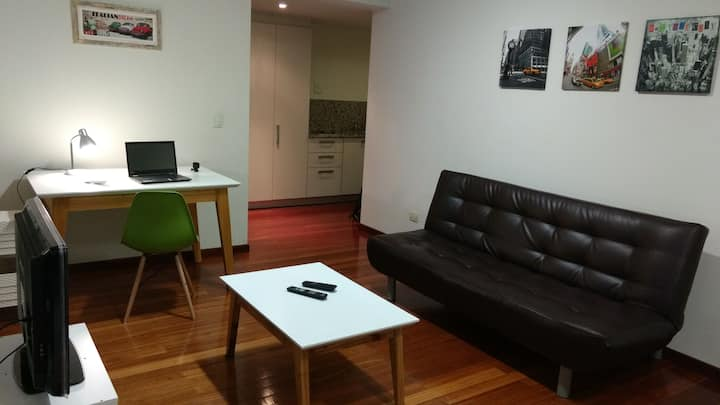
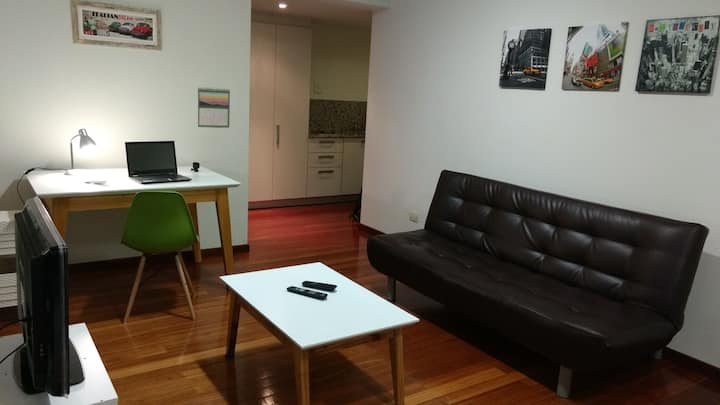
+ calendar (213, 107)
